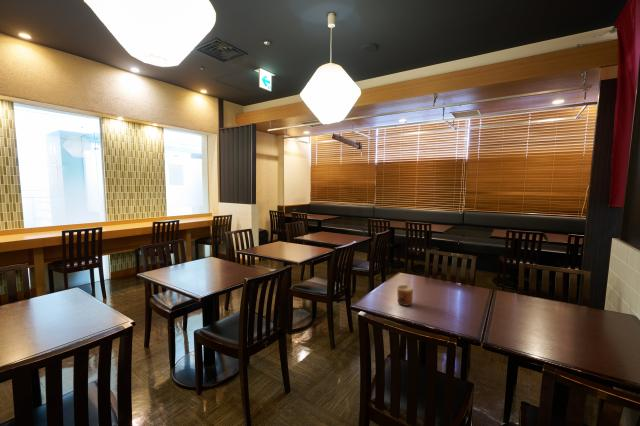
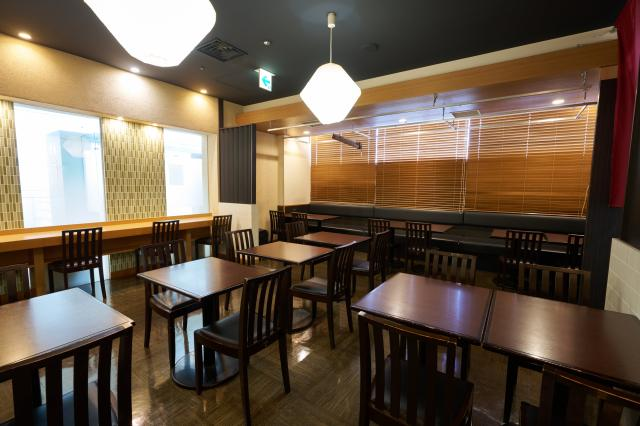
- cup (404, 295)
